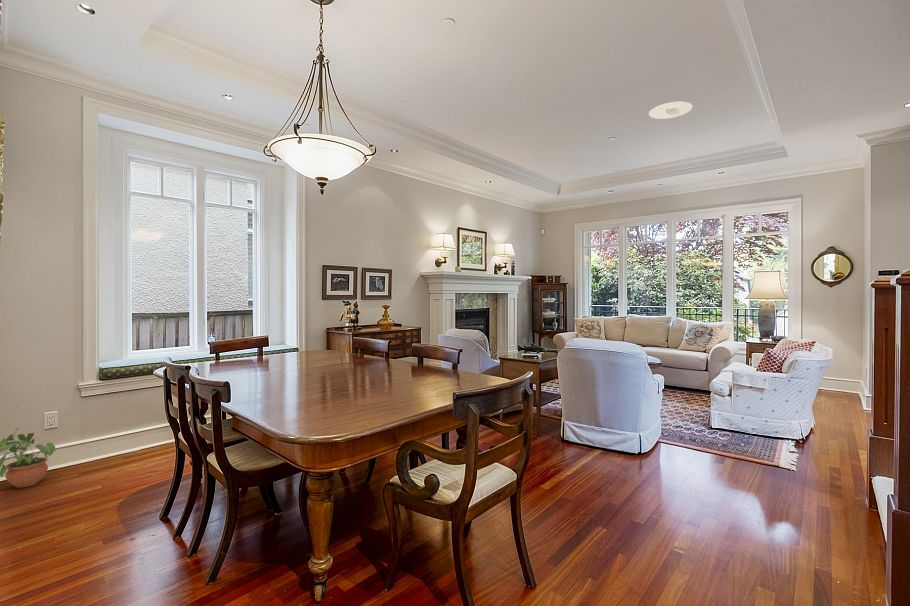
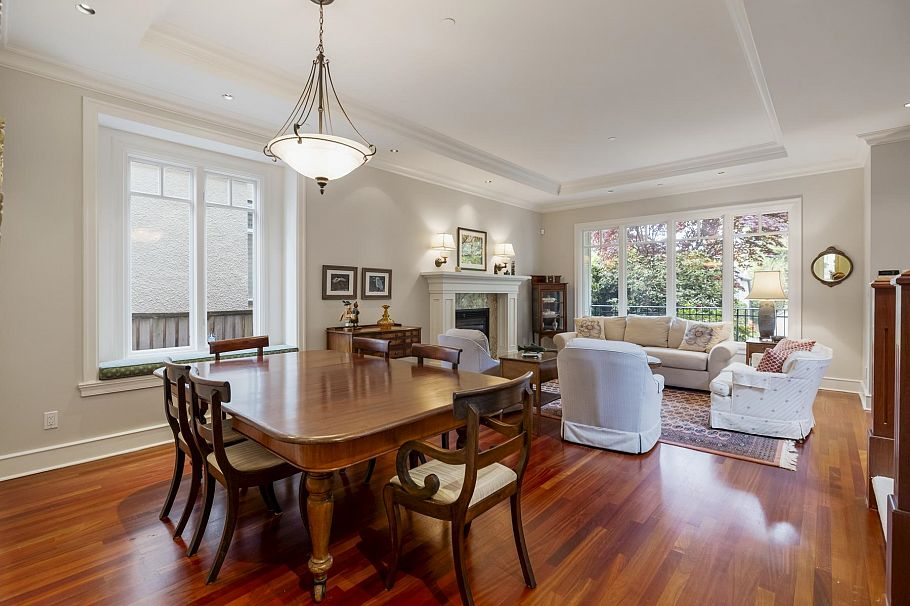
- recessed light (670, 108)
- potted plant (22, 456)
